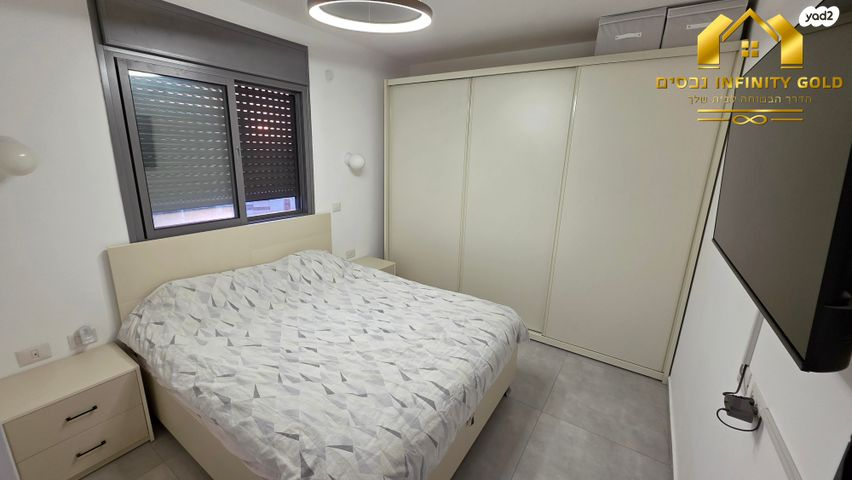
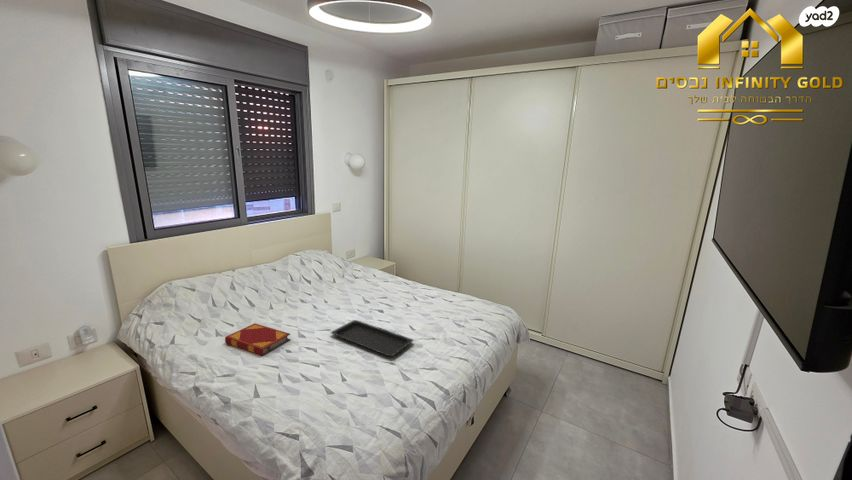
+ hardback book (258, 338)
+ serving tray (371, 338)
